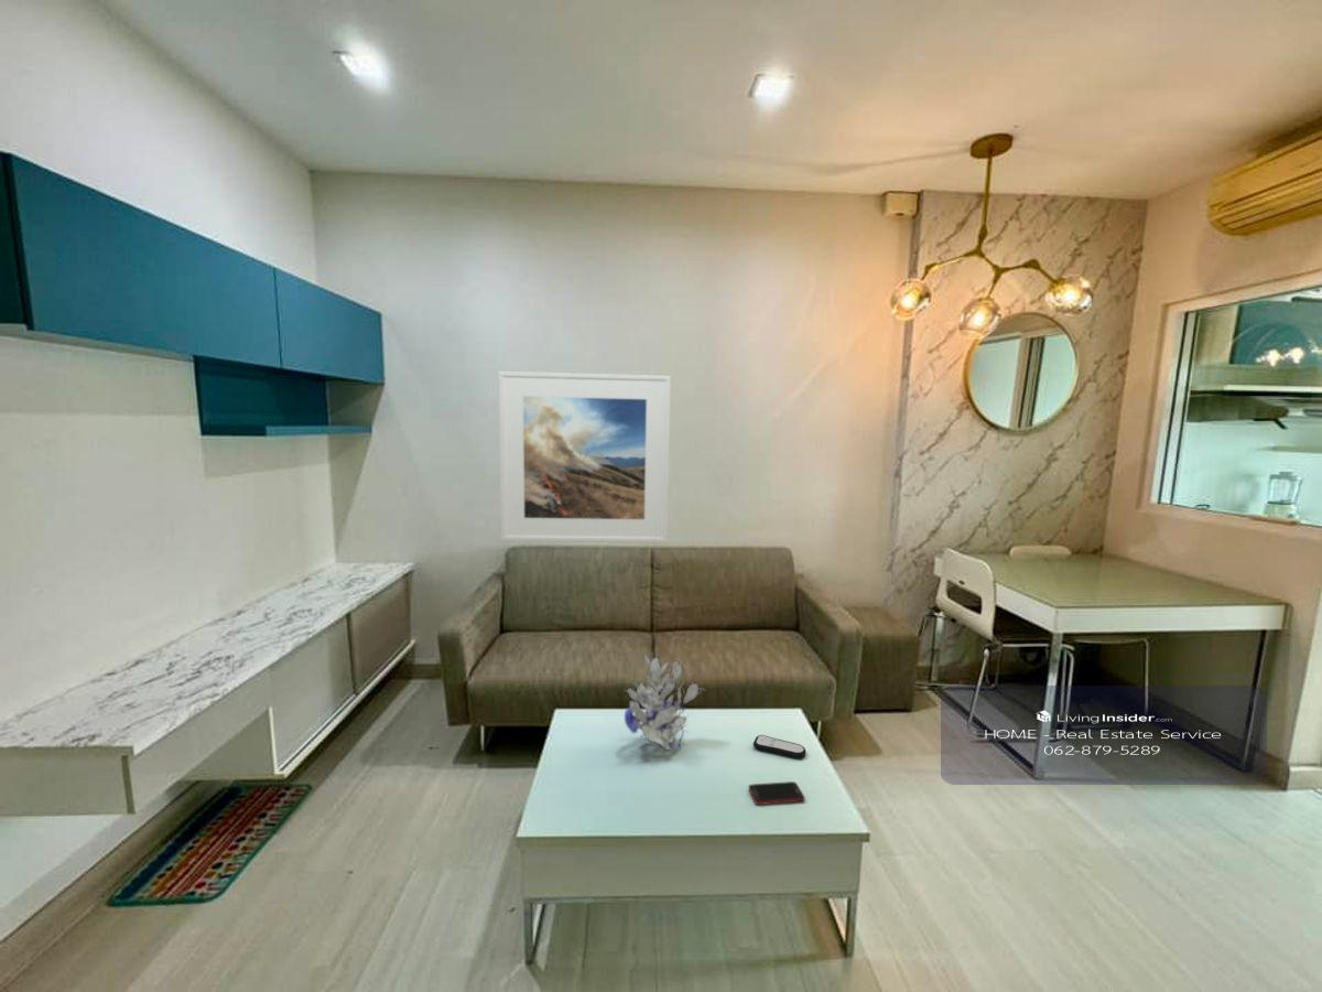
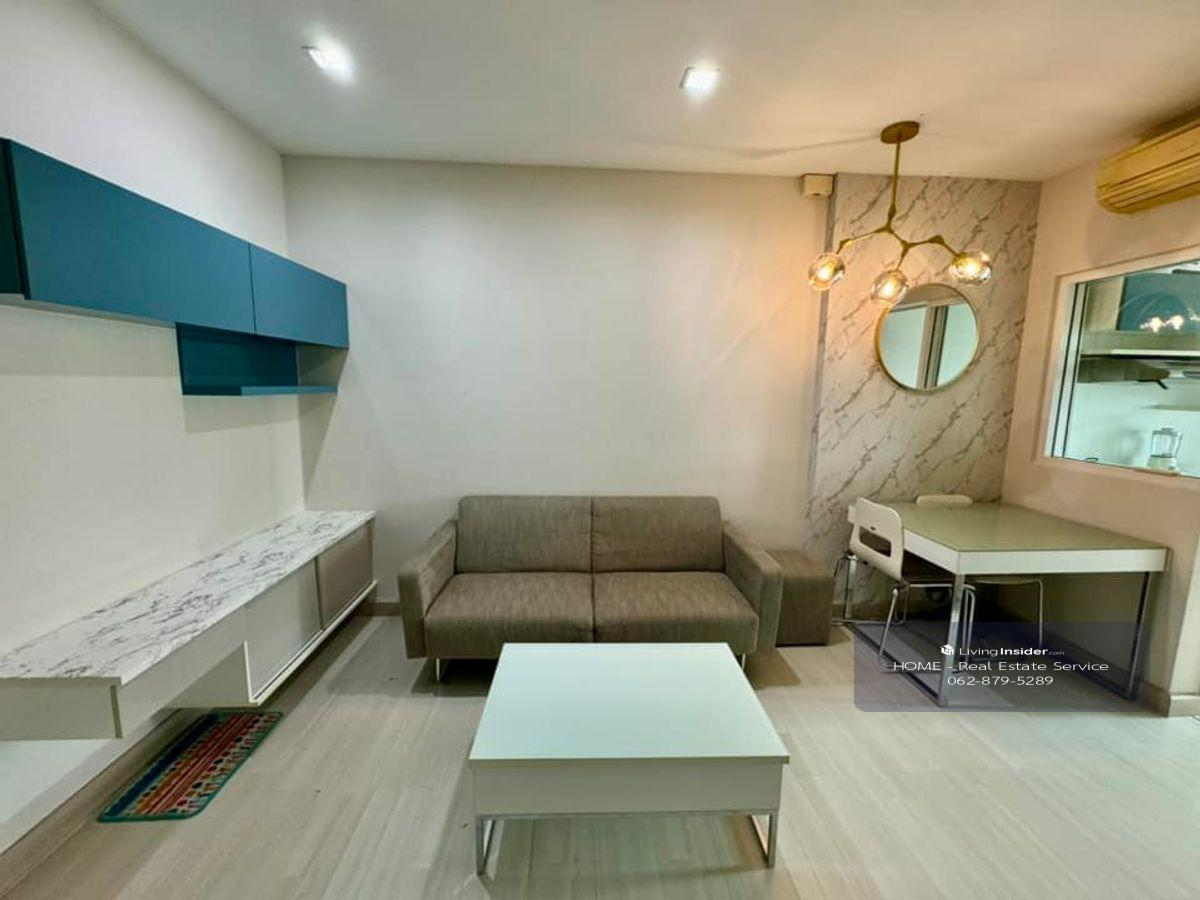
- plant (667, 702)
- cell phone (776, 792)
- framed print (585, 459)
- remote control (779, 746)
